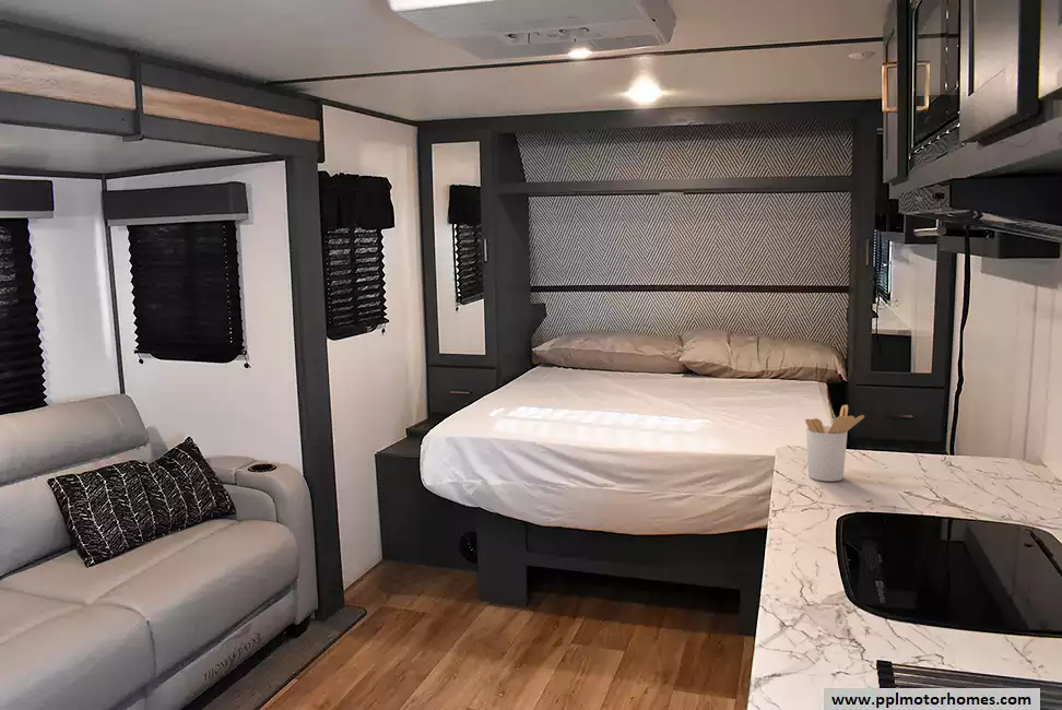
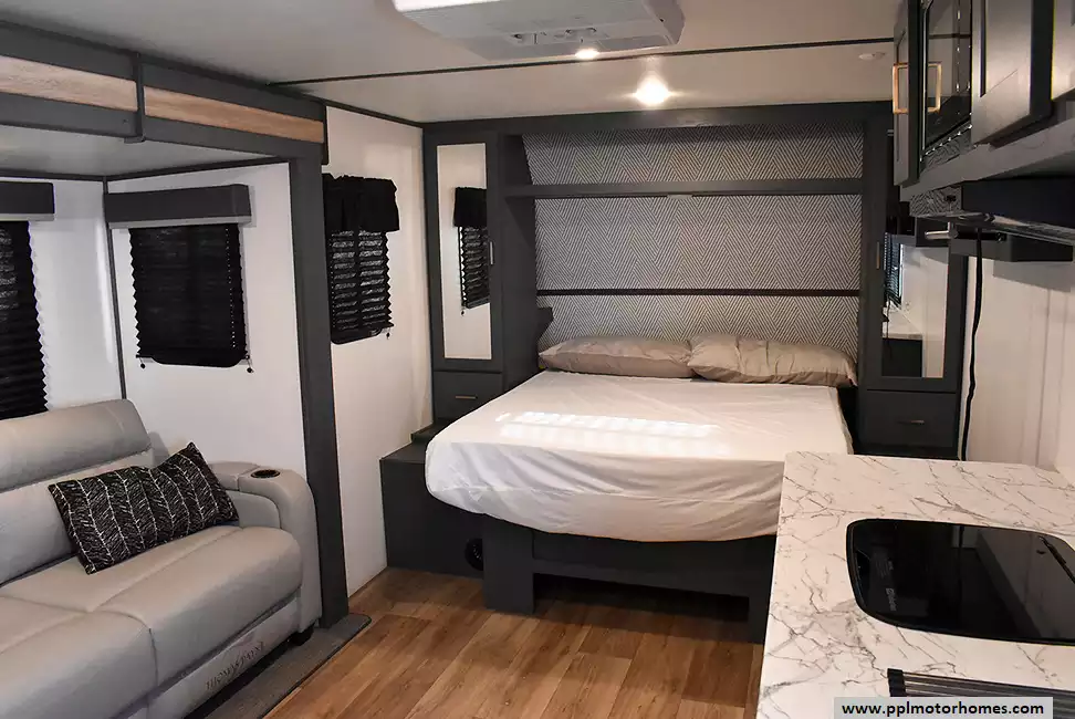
- utensil holder (834, 443)
